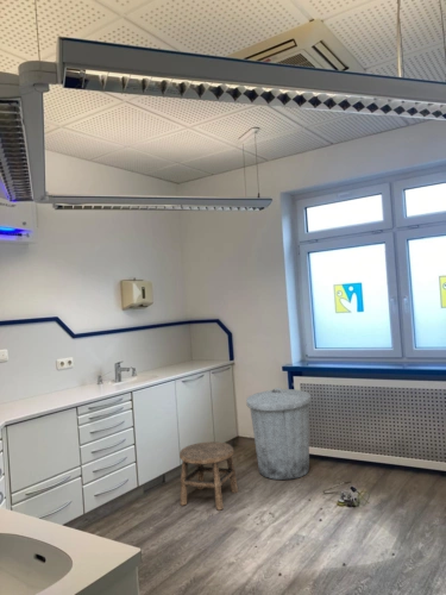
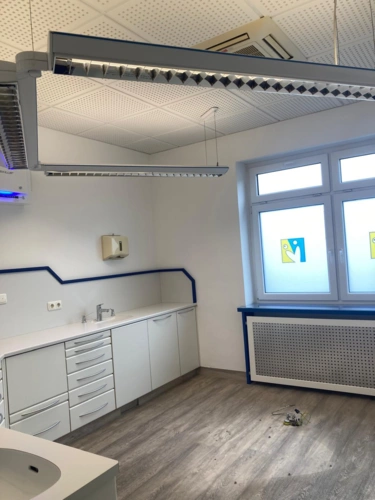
- trash can (279, 428)
- stool (208, 471)
